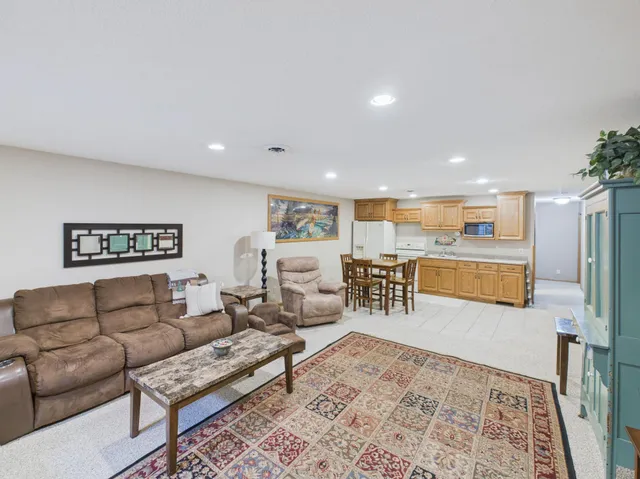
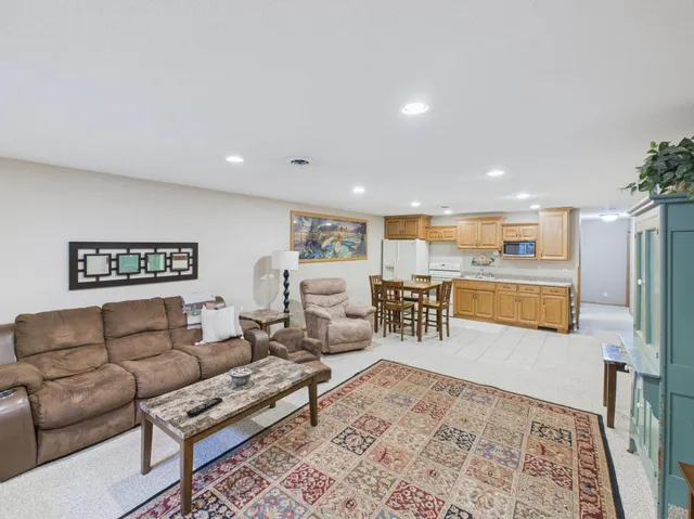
+ remote control (205, 406)
